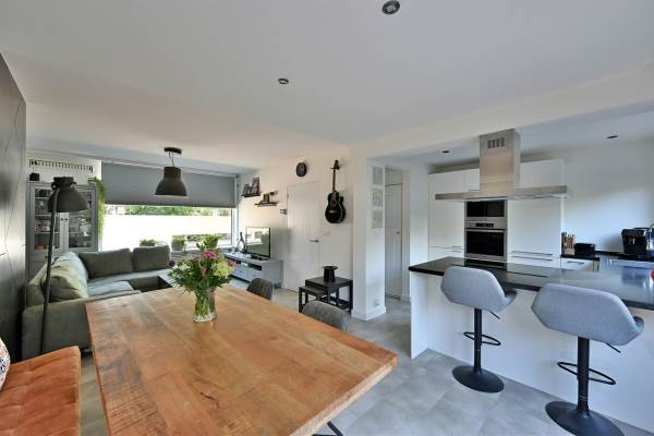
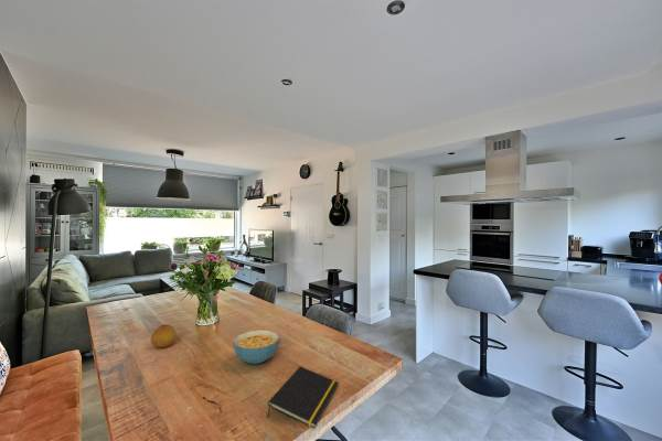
+ fruit (163, 334)
+ cereal bowl (256, 349)
+ notepad (306, 392)
